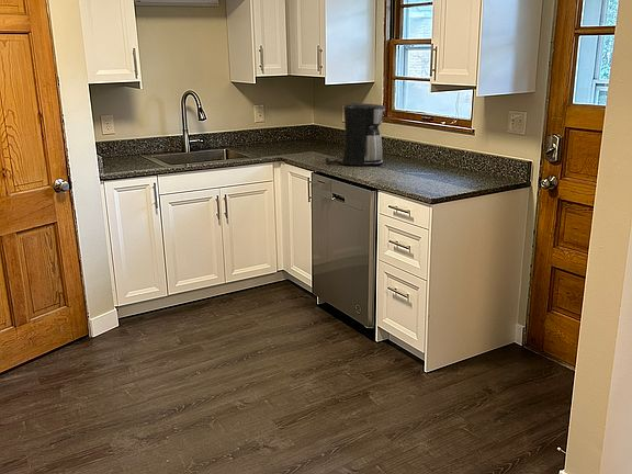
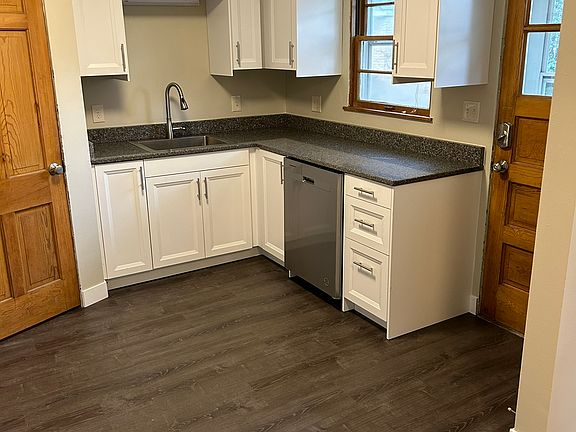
- coffee maker (357, 133)
